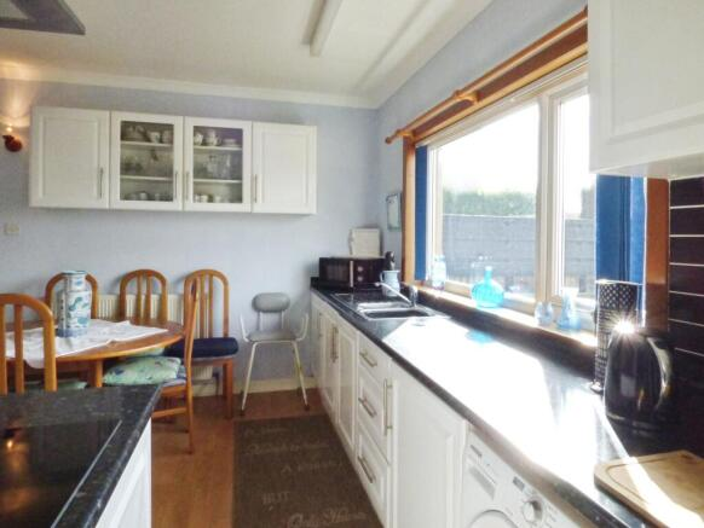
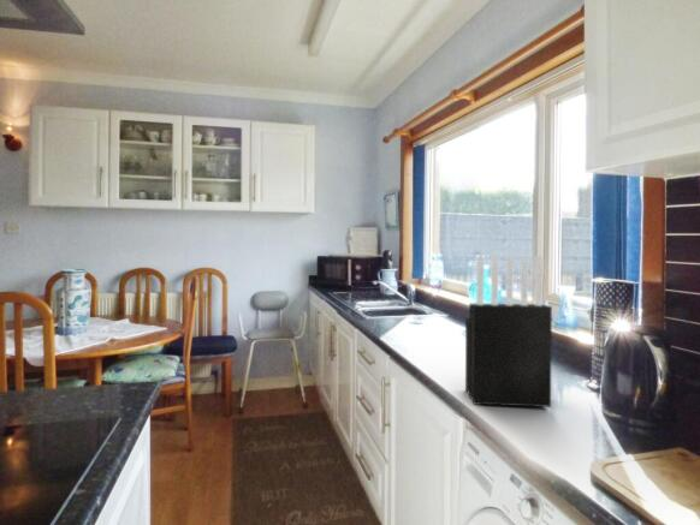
+ knife block (504, 327)
